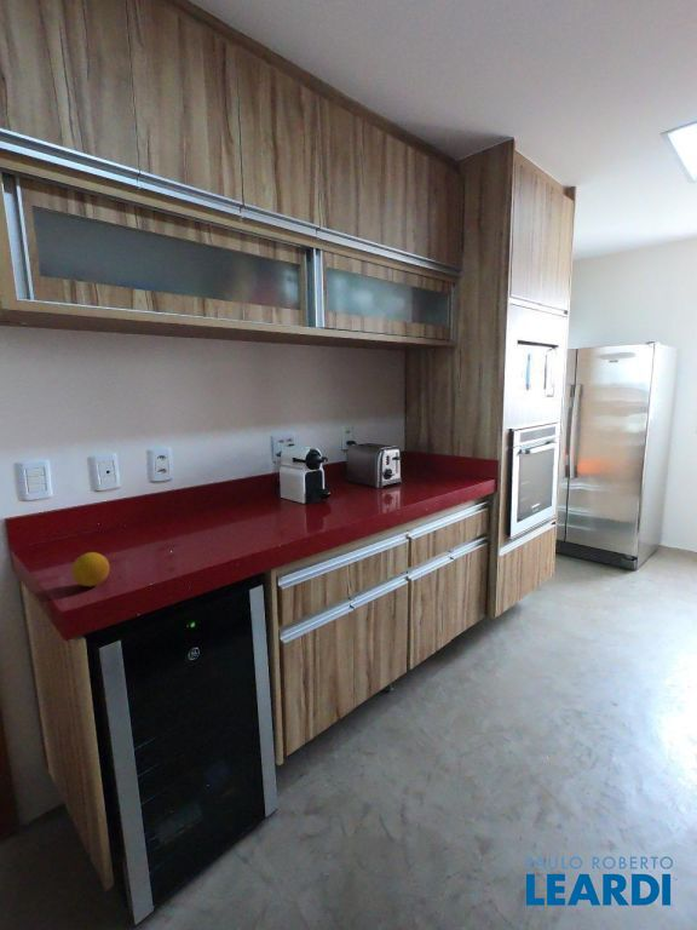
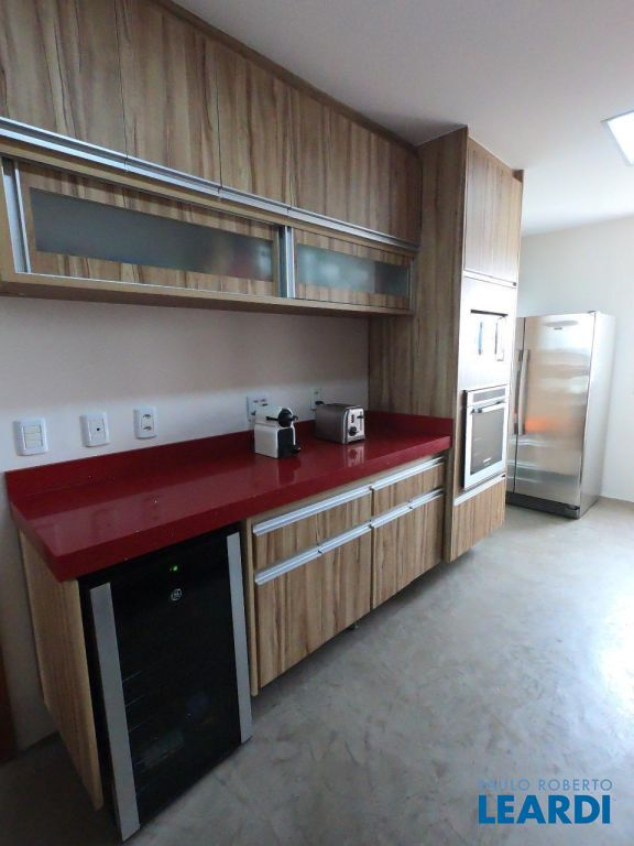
- fruit (90, 569)
